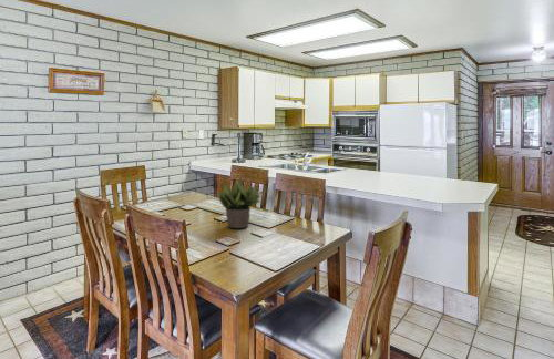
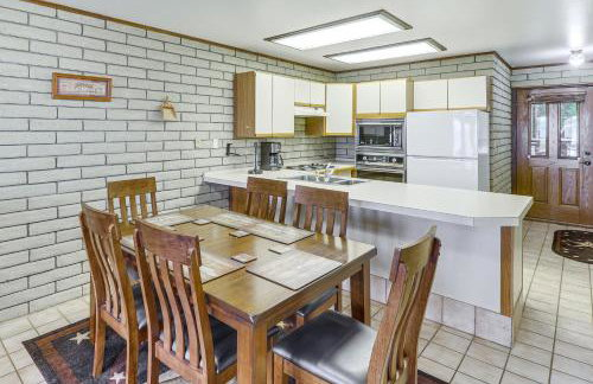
- potted plant (244, 202)
